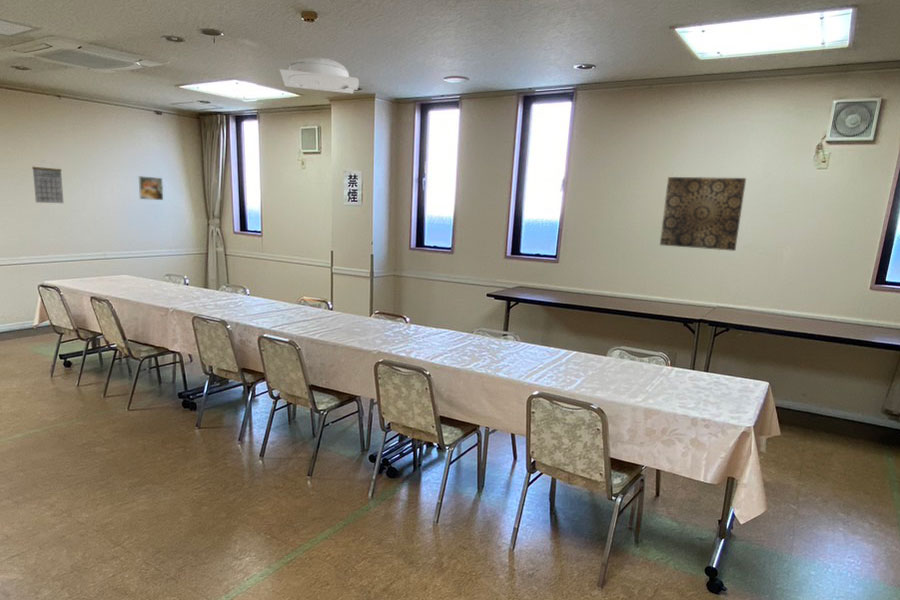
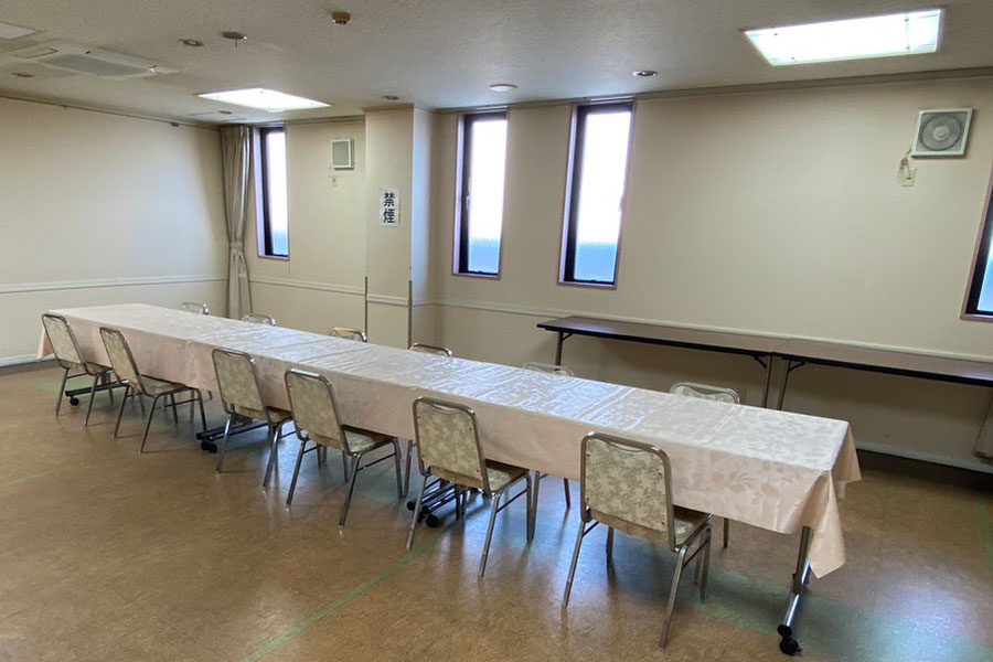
- calendar (48, 181)
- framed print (151, 188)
- ceiling light (321, 71)
- wall art (701, 213)
